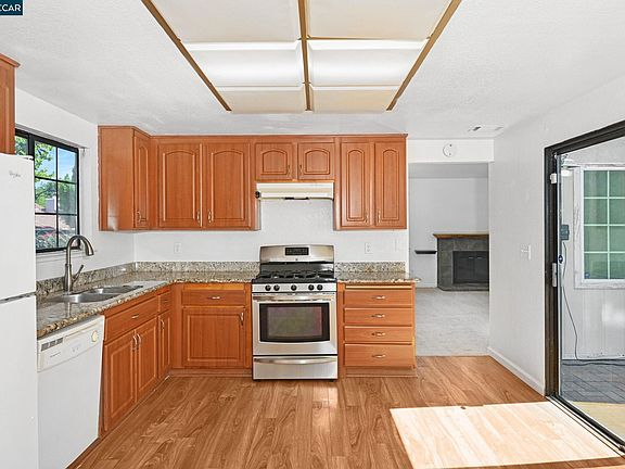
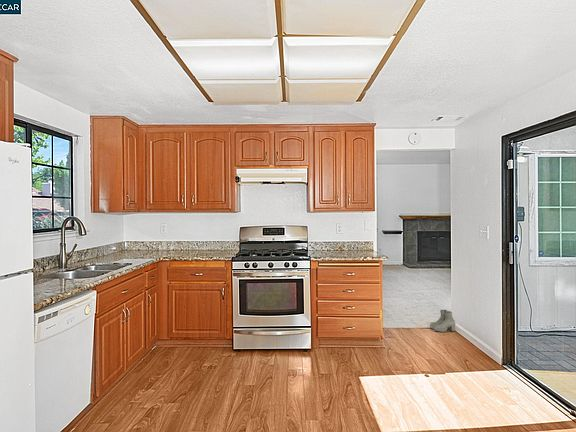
+ boots (442, 320)
